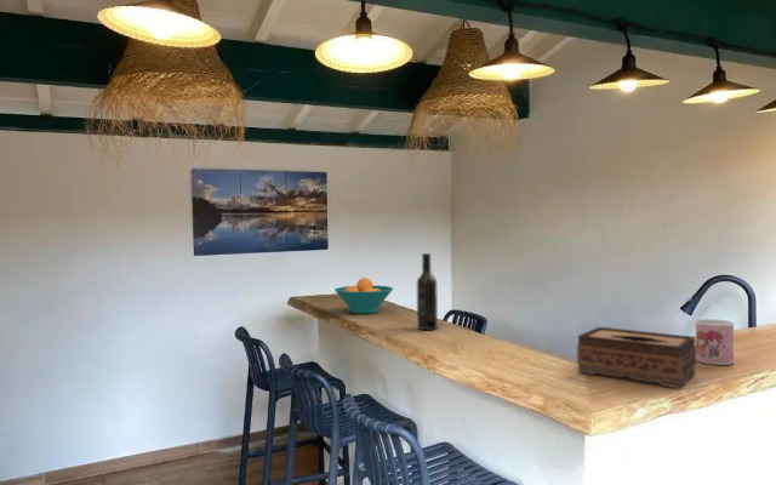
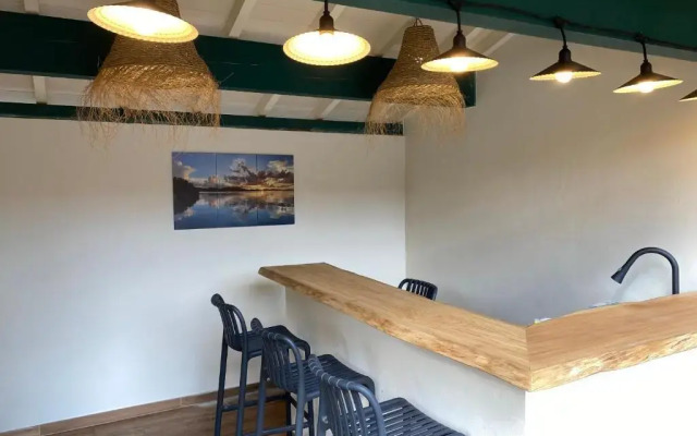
- wine bottle (427, 291)
- fruit bowl (364, 295)
- tissue box (635, 354)
- mug (711, 340)
